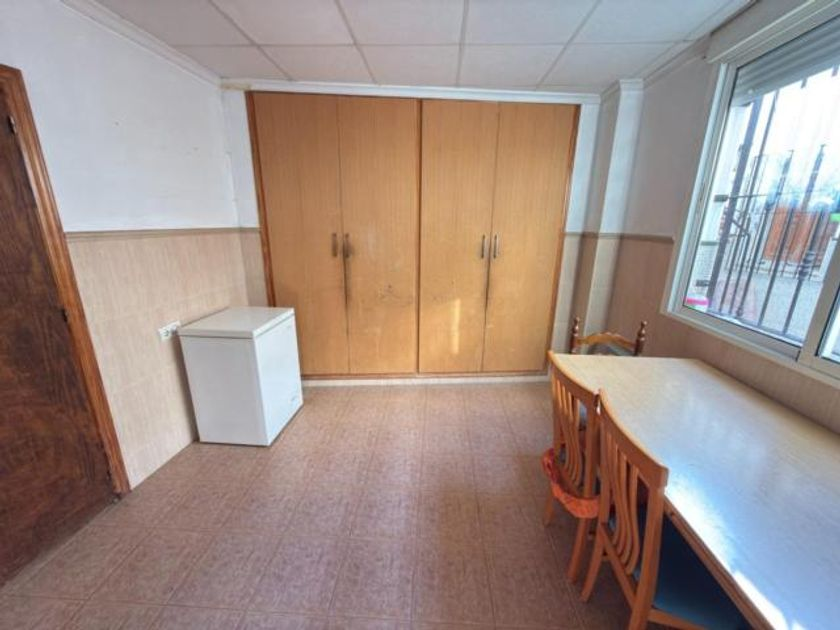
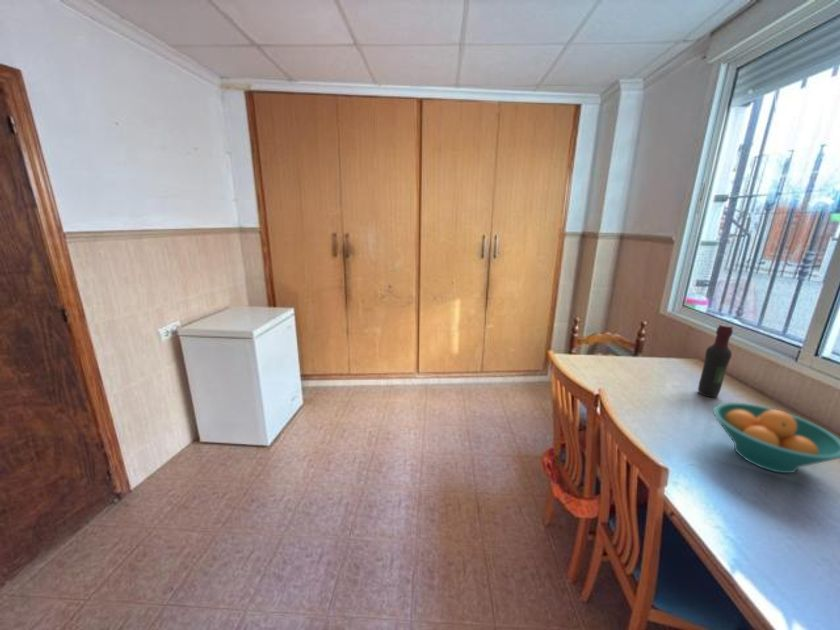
+ fruit bowl (771, 435)
+ wine bottle (716, 360)
